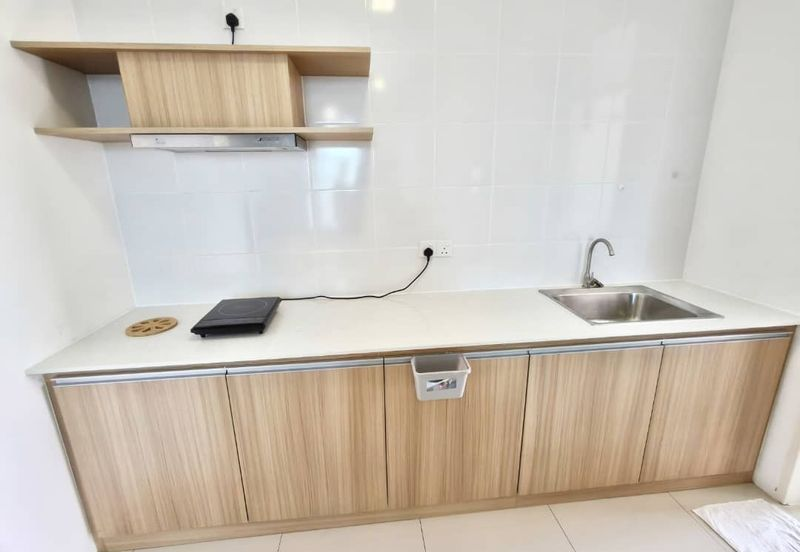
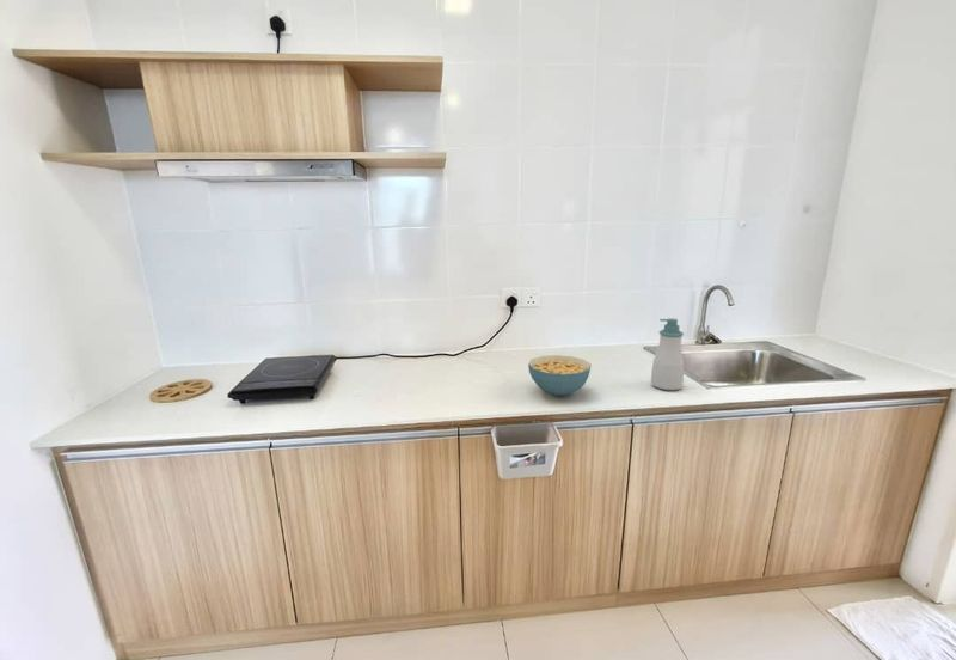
+ cereal bowl (558, 378)
+ soap bottle (669, 353)
